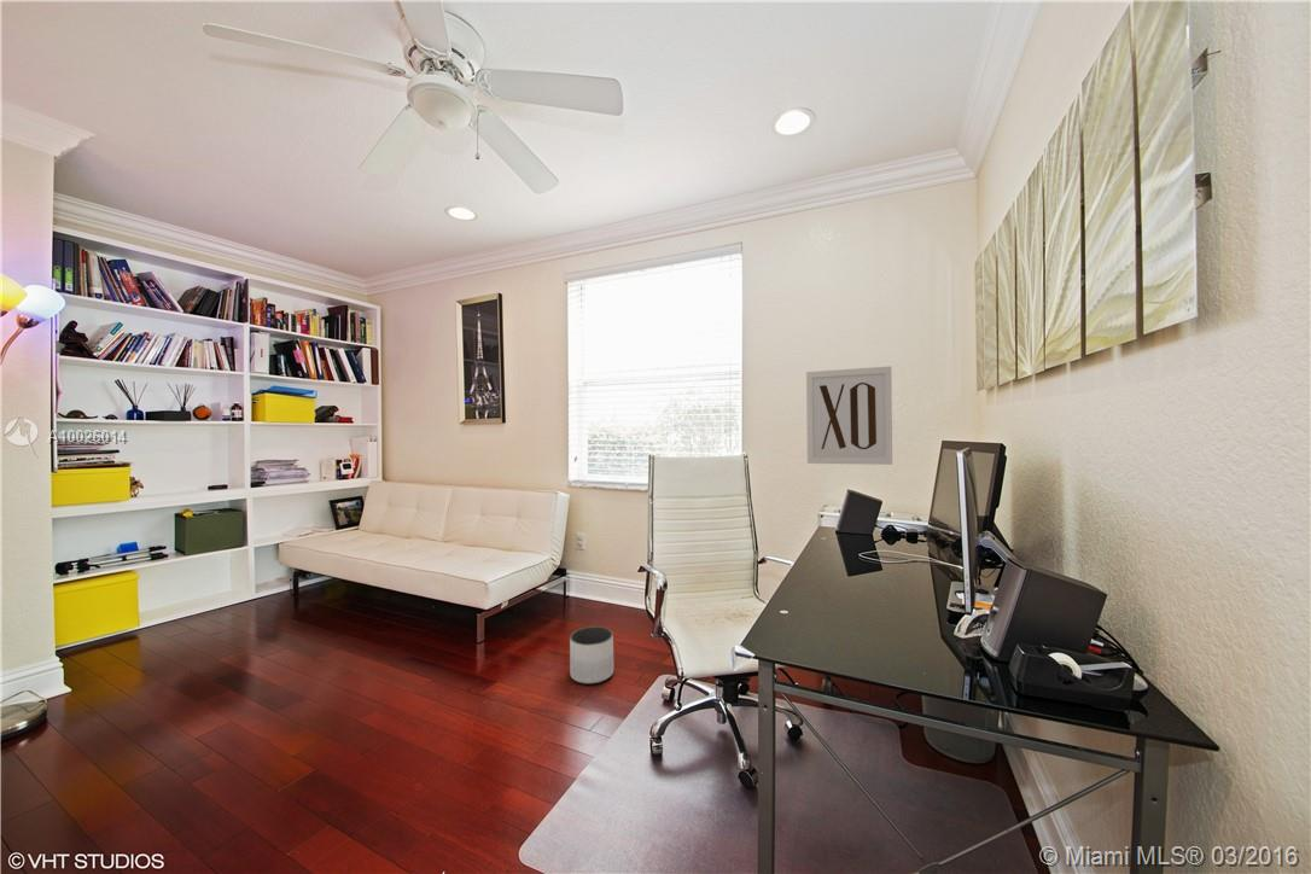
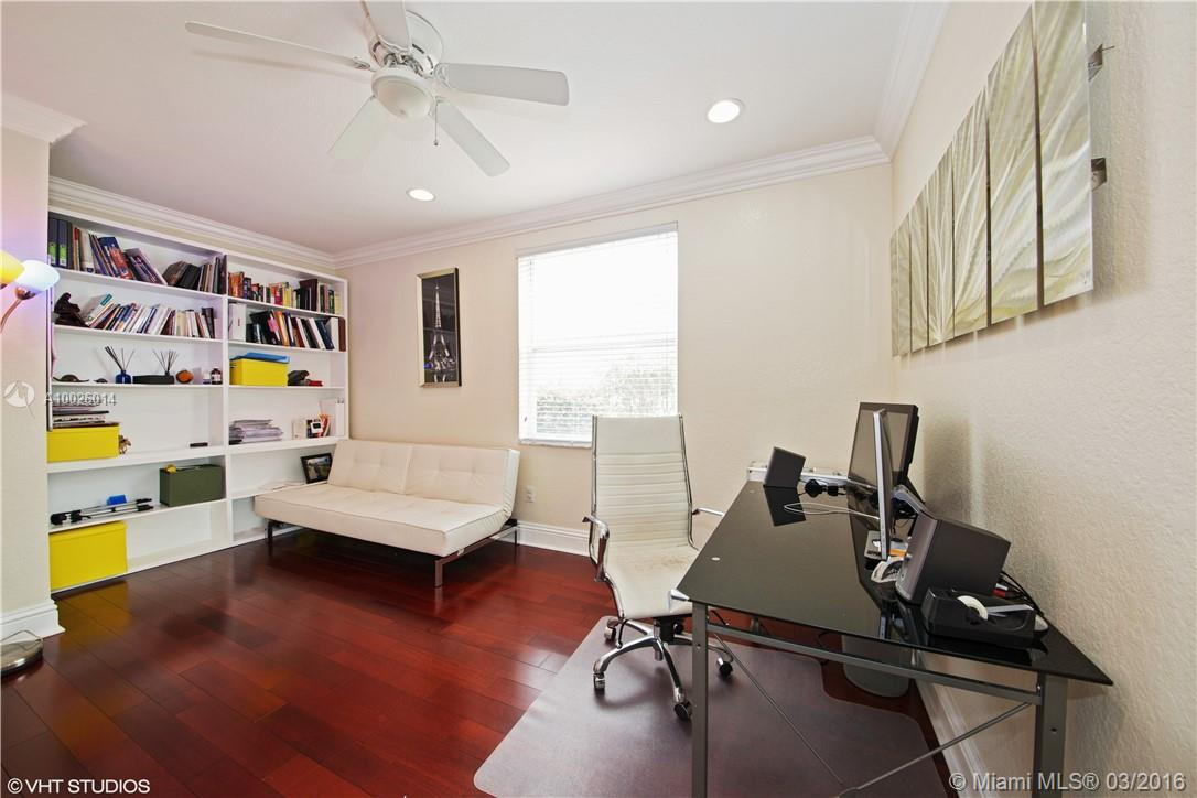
- wall art (847, 416)
- planter (592, 654)
